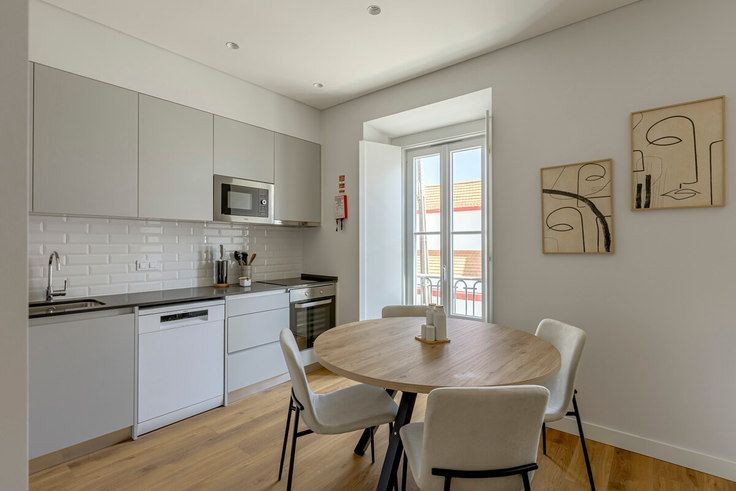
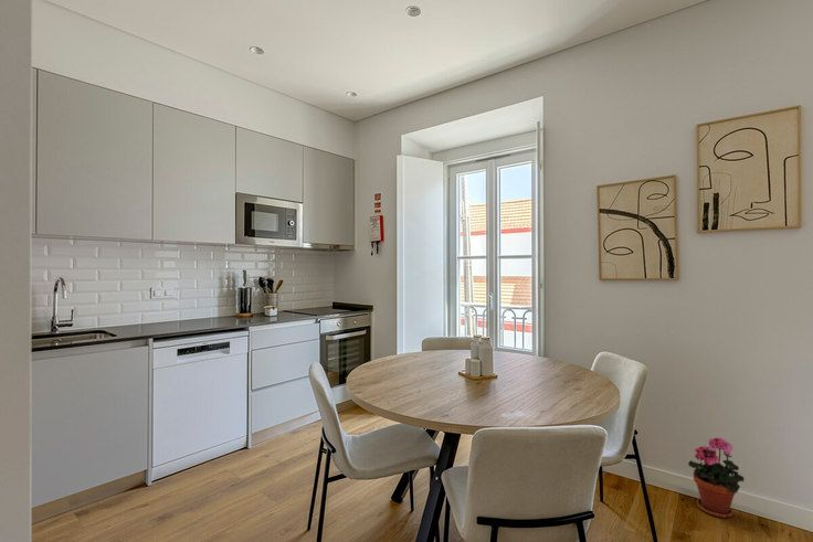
+ potted plant (715, 472)
